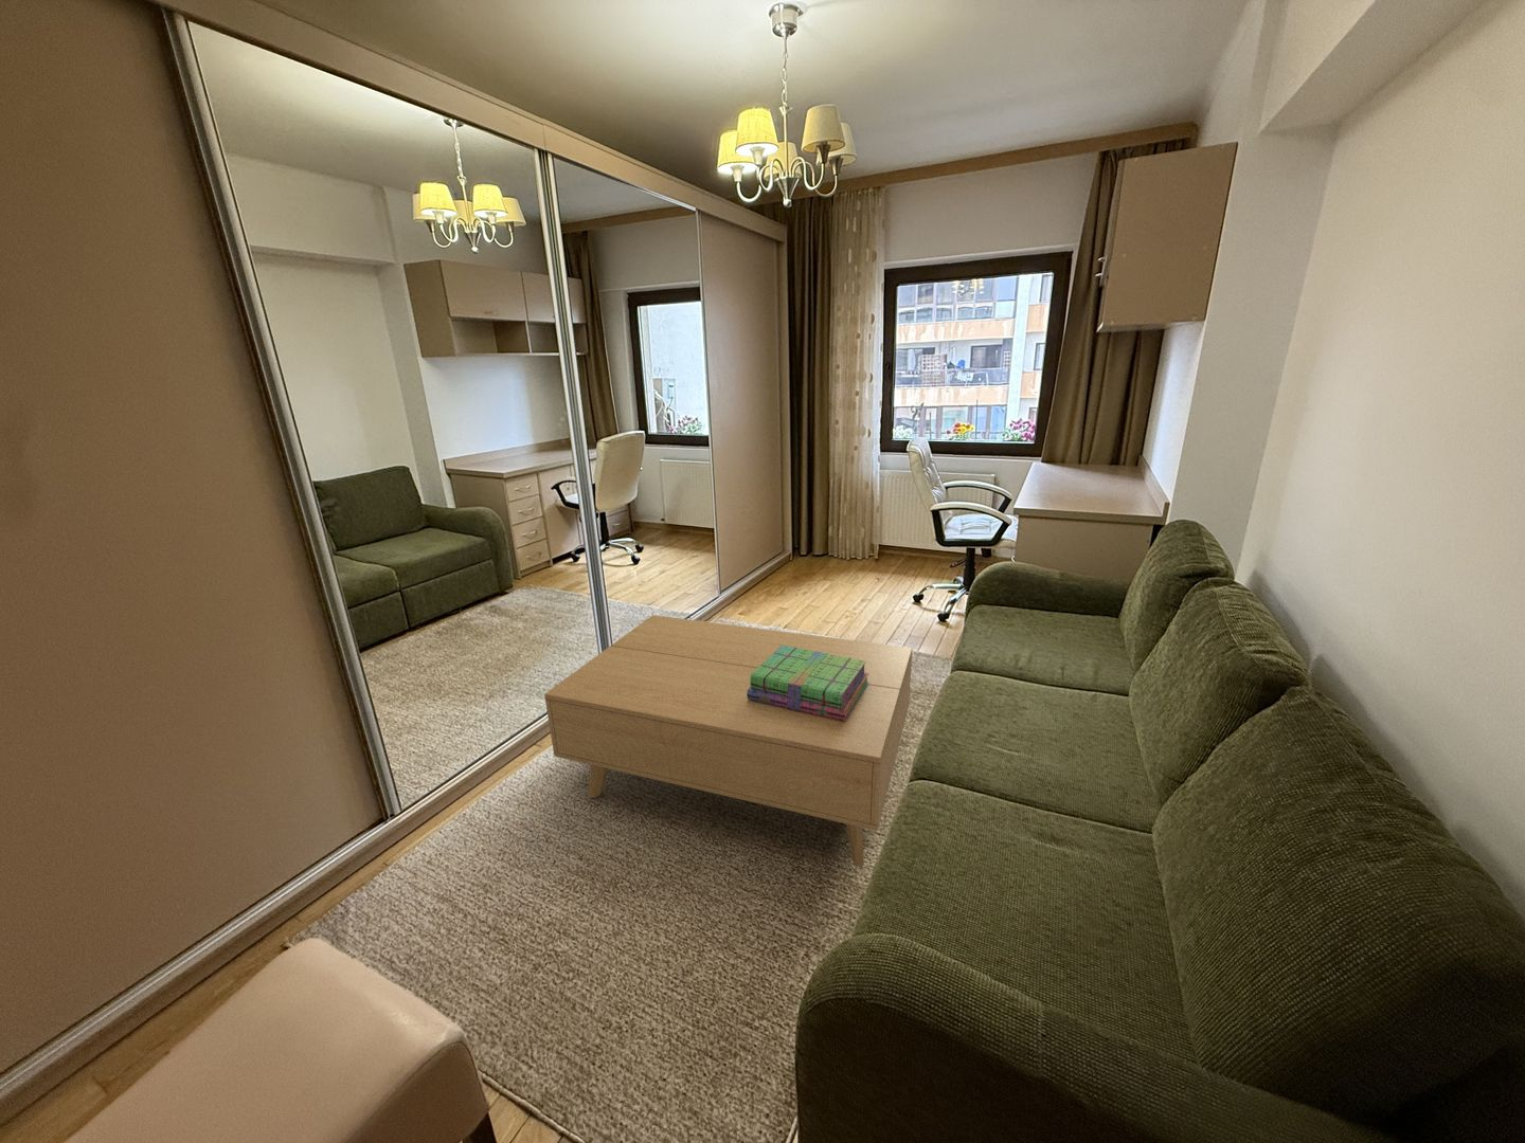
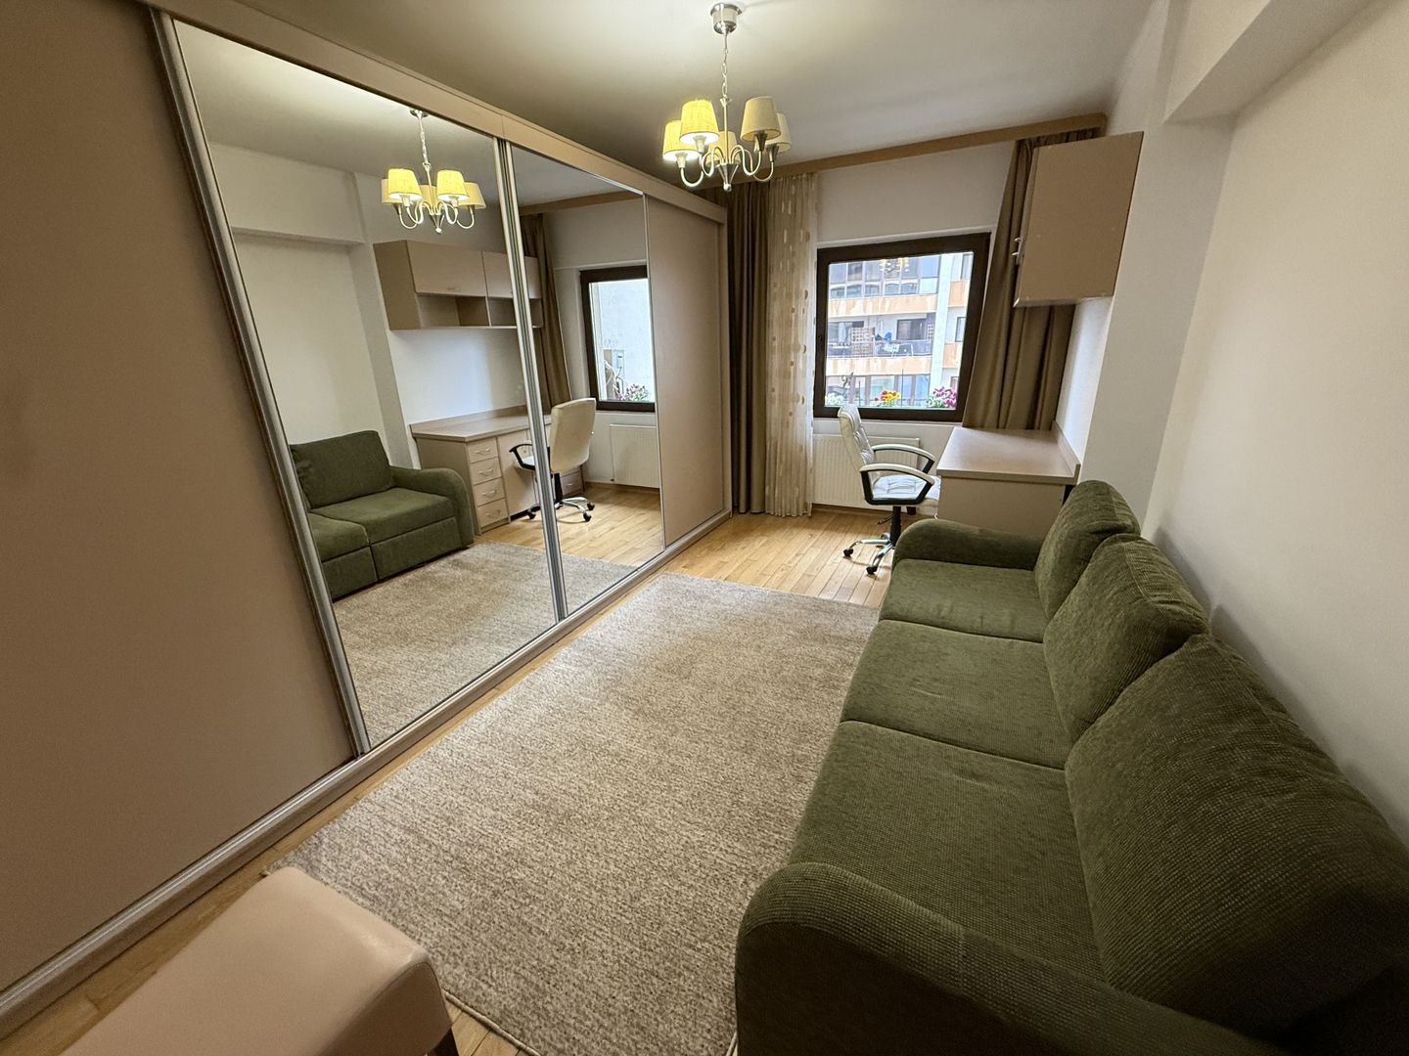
- coffee table (742, 723)
- stack of books (809, 678)
